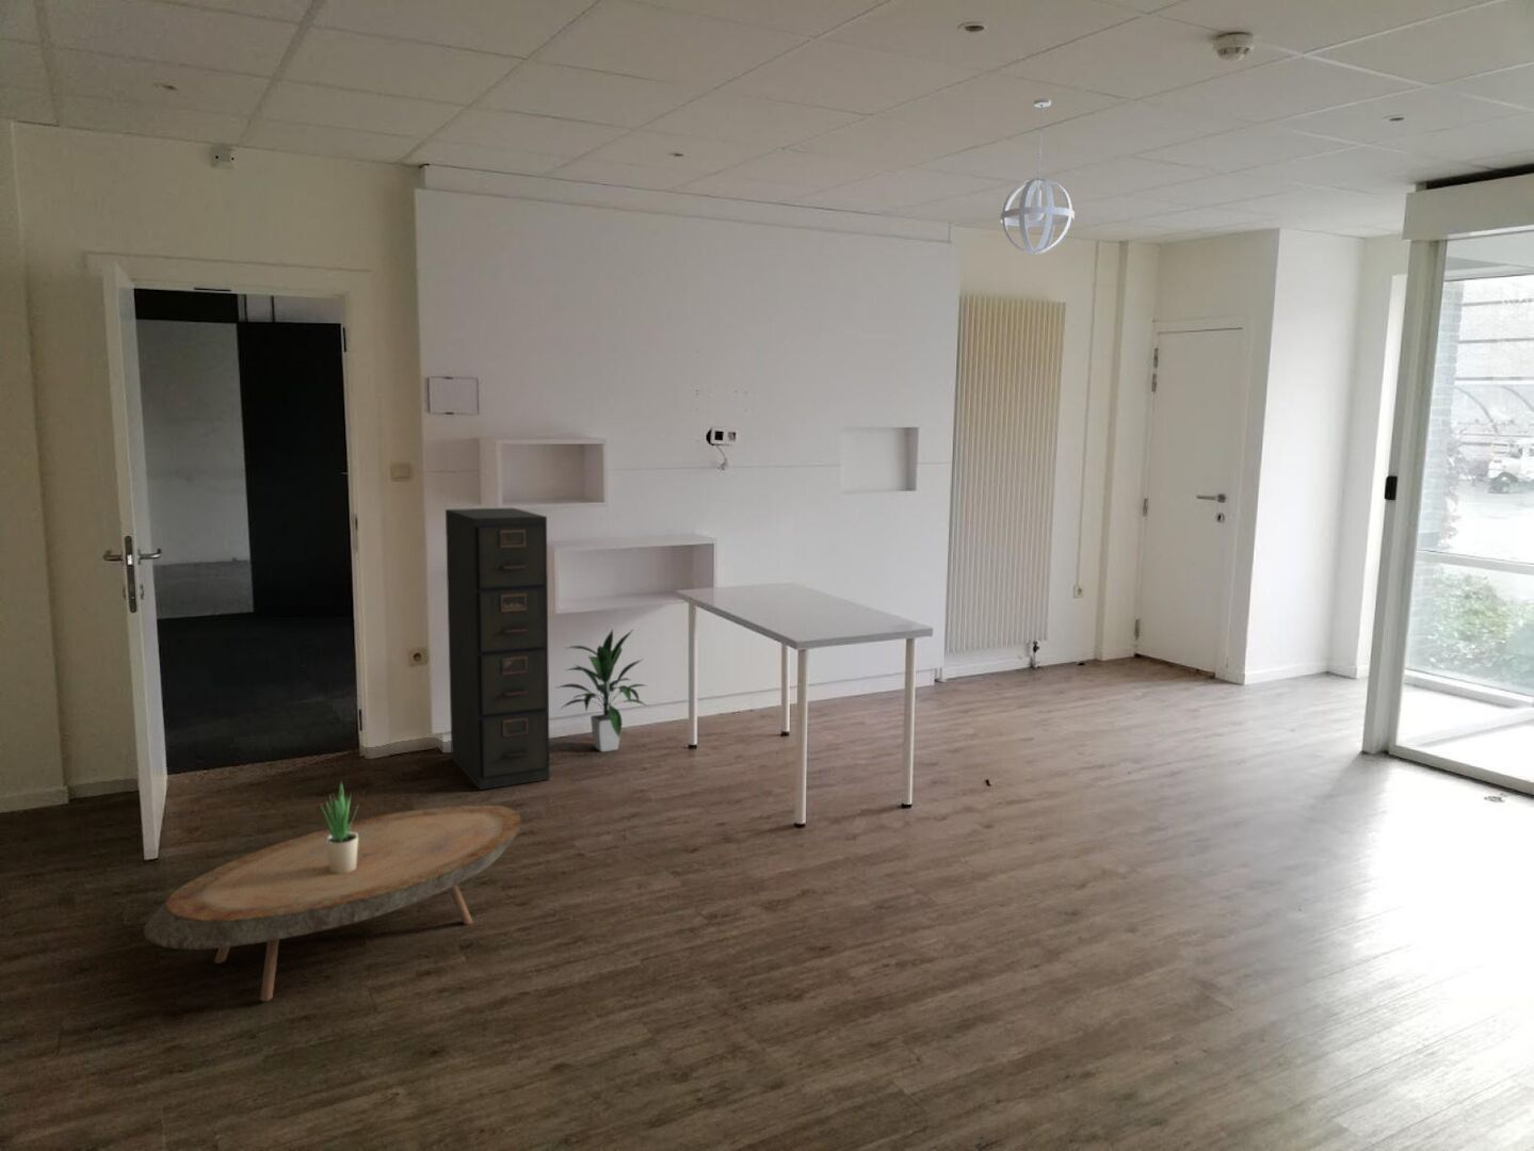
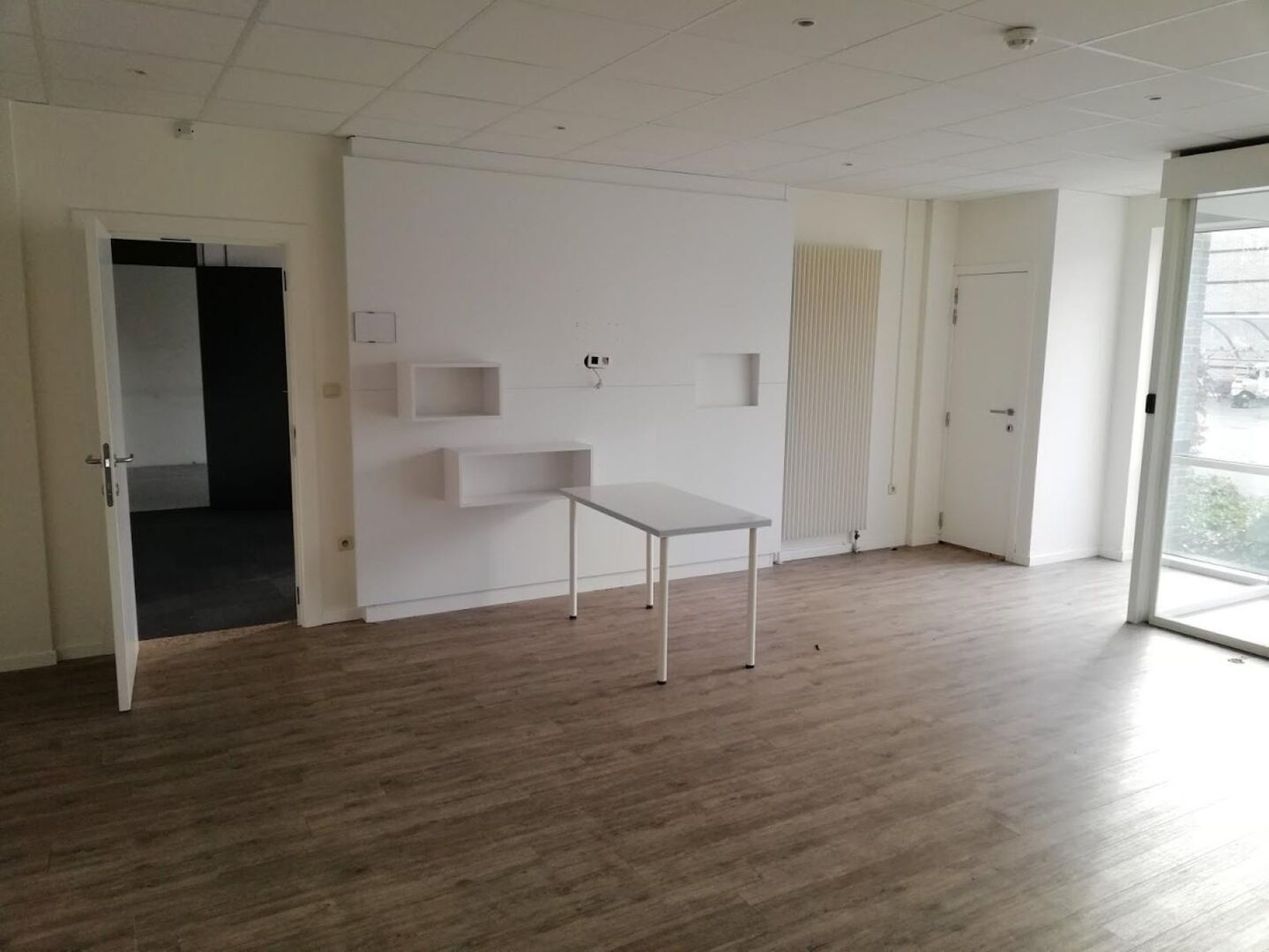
- potted plant (338, 825)
- filing cabinet (498, 643)
- pendant light (1038, 178)
- indoor plant (604, 690)
- coffee table (357, 898)
